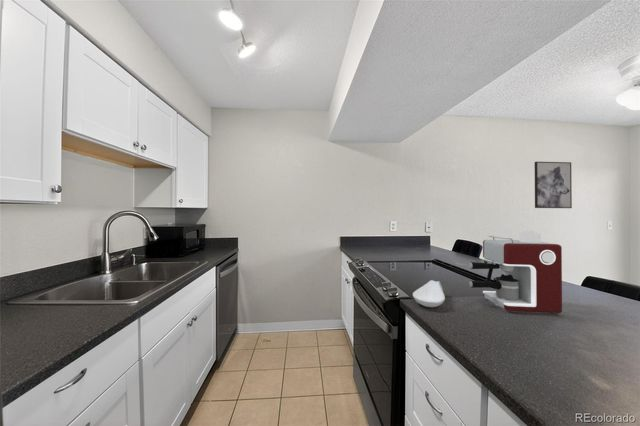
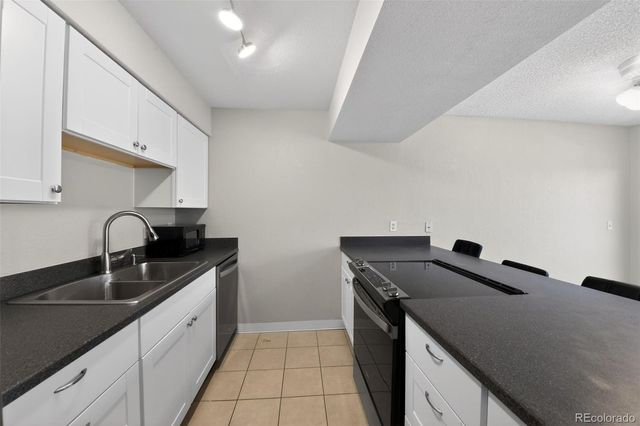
- coffee maker (507, 267)
- spoon rest (431, 292)
- wall art (553, 185)
